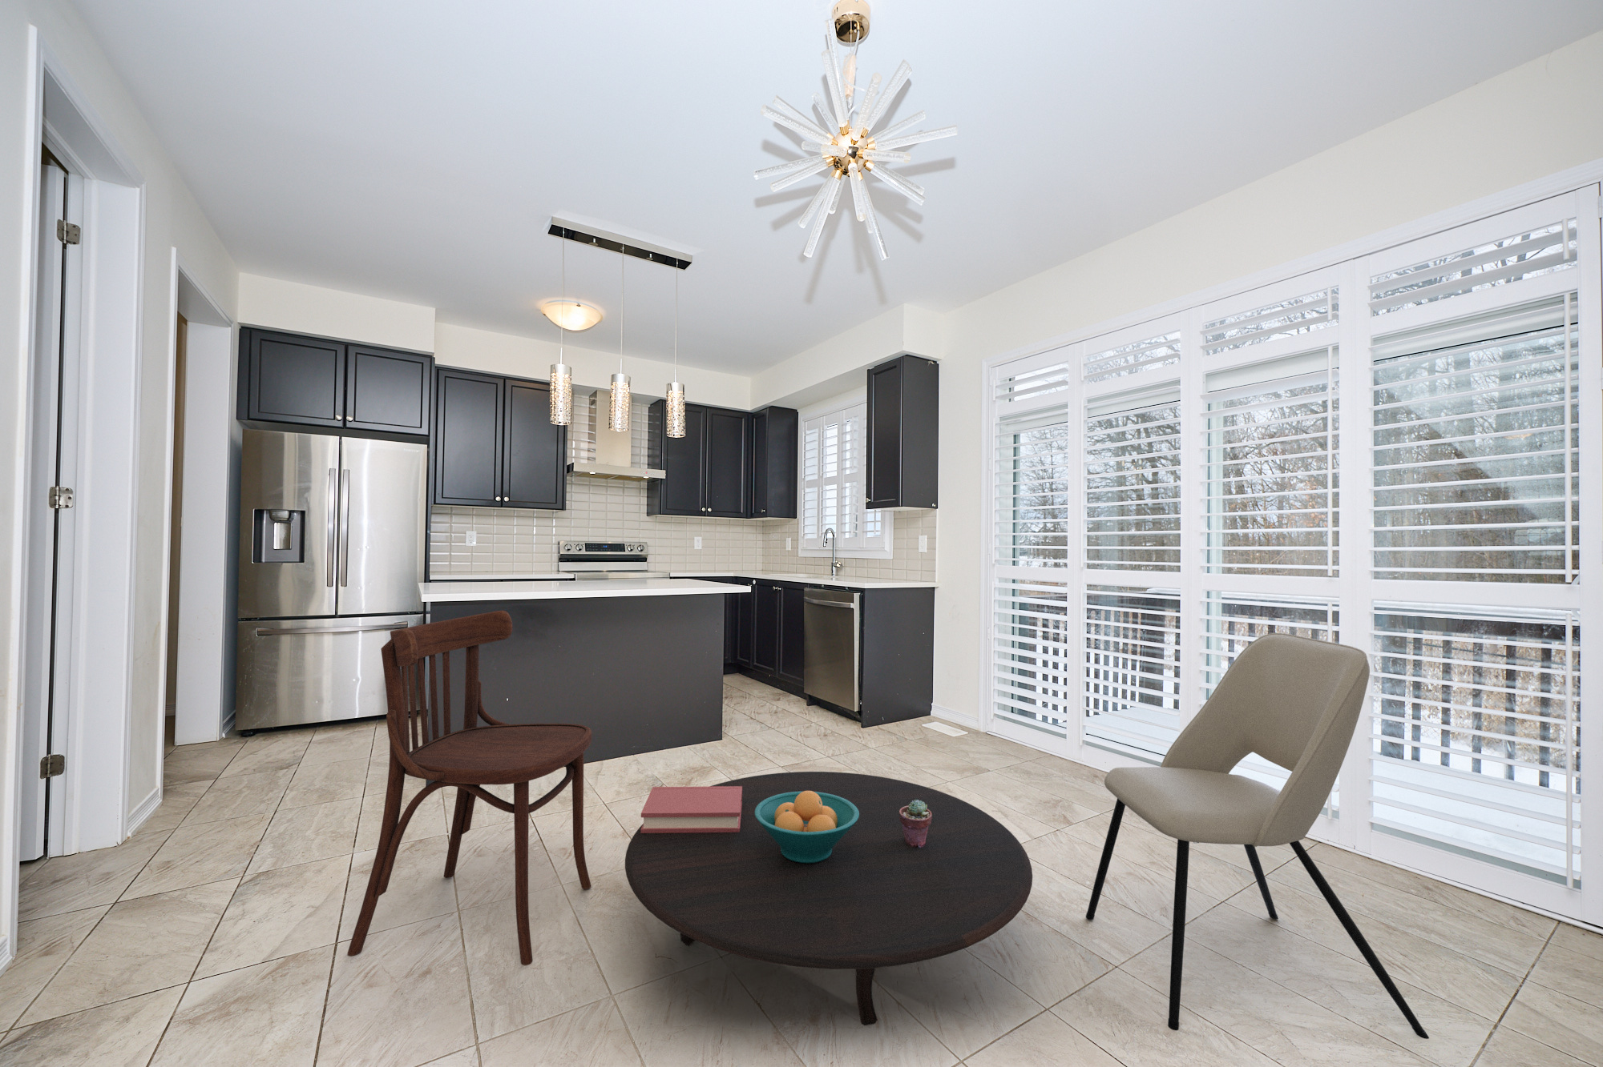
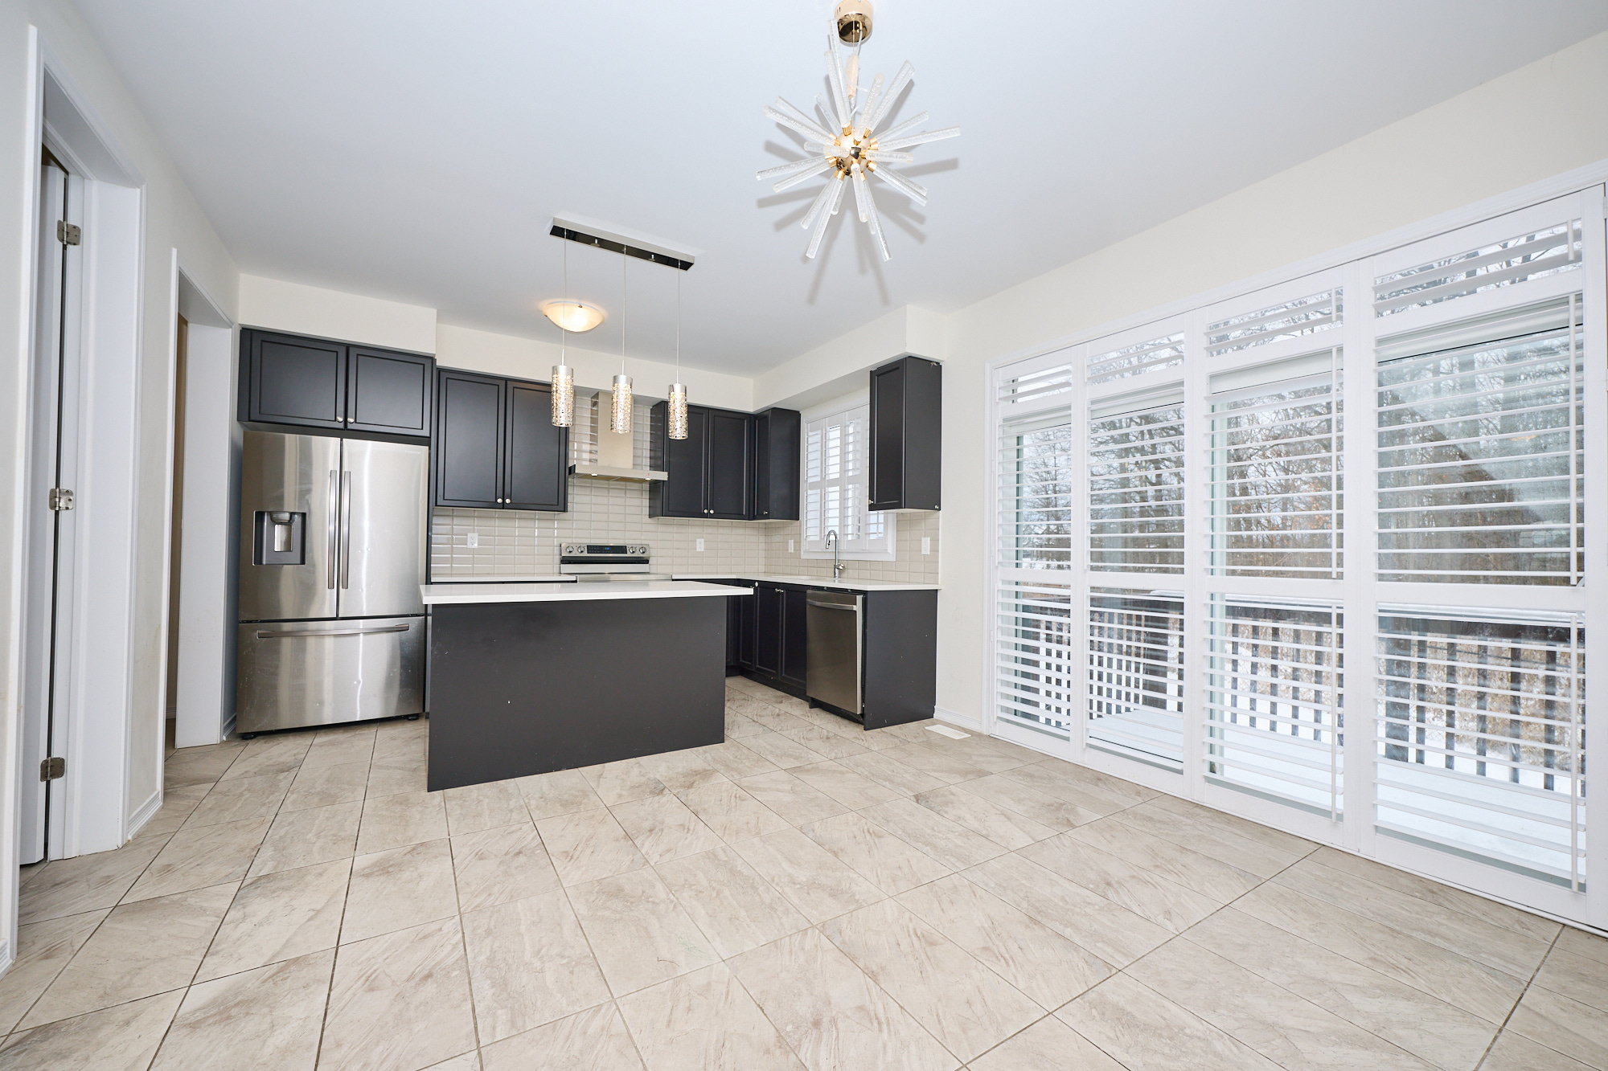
- fruit bowl (807, 822)
- potted succulent (915, 819)
- hardback book (694, 807)
- dining chair (490, 768)
- table (826, 882)
- dining chair (1234, 803)
